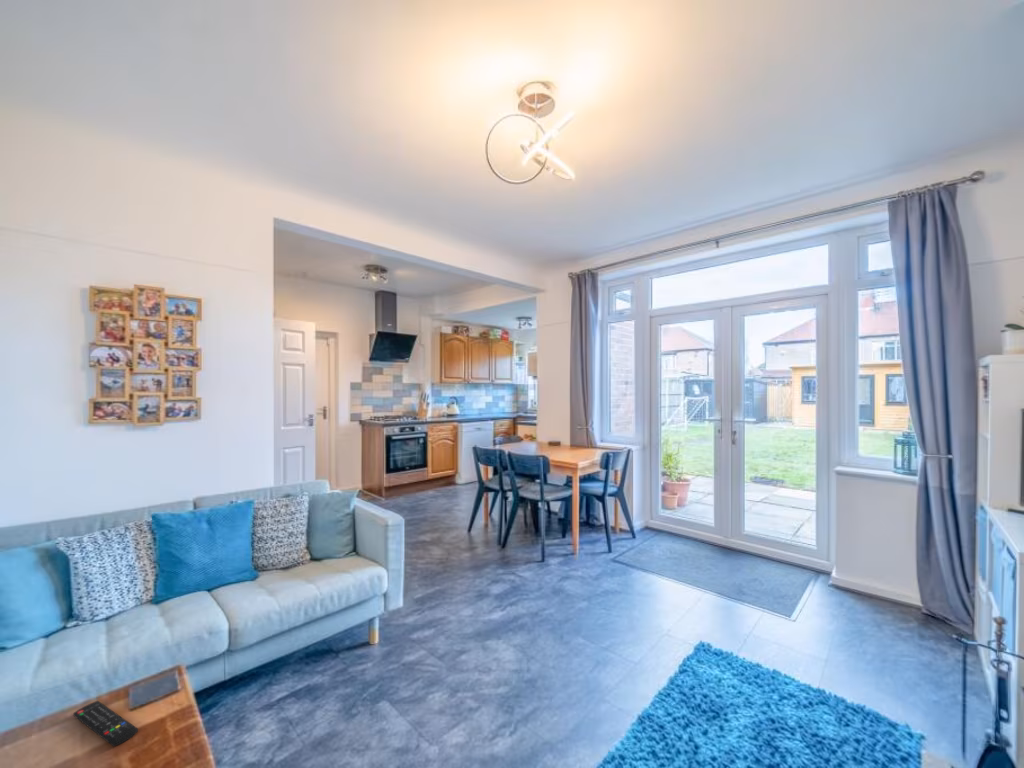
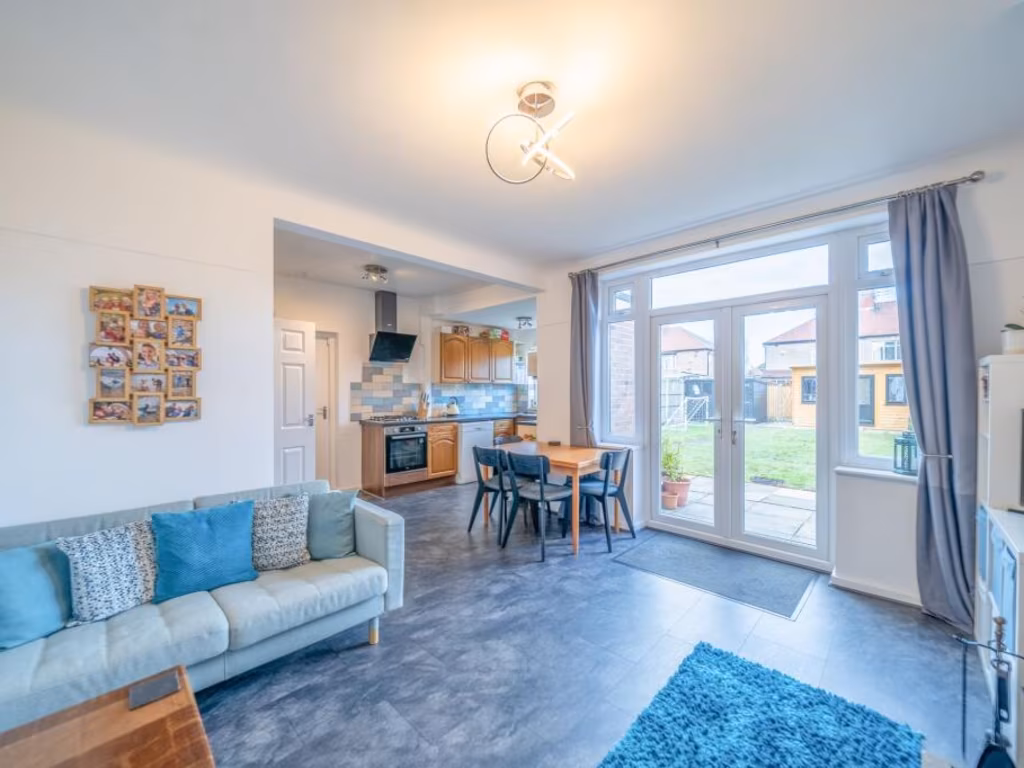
- remote control (104, 722)
